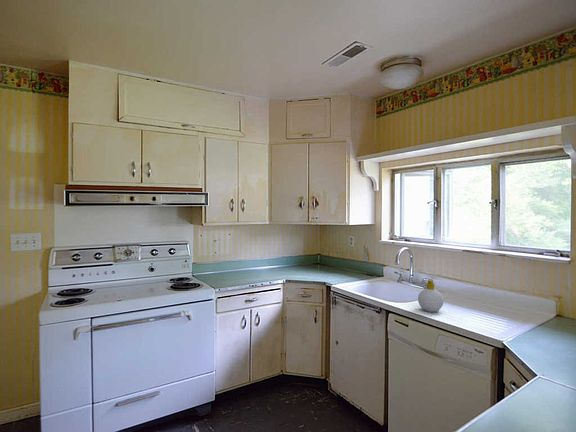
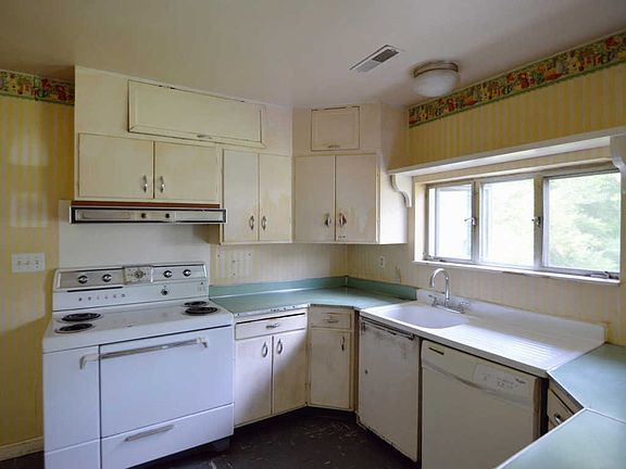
- soap bottle (430, 295)
